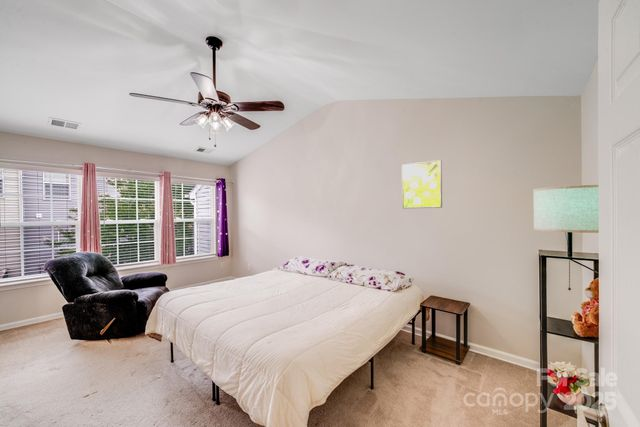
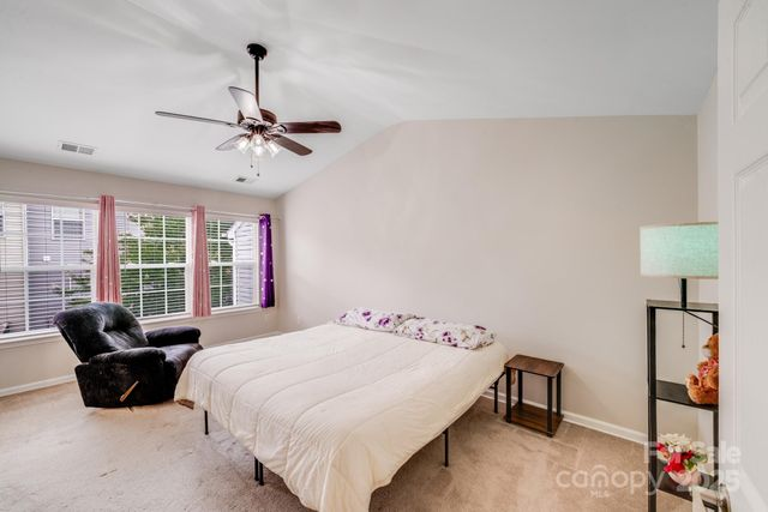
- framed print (421, 185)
